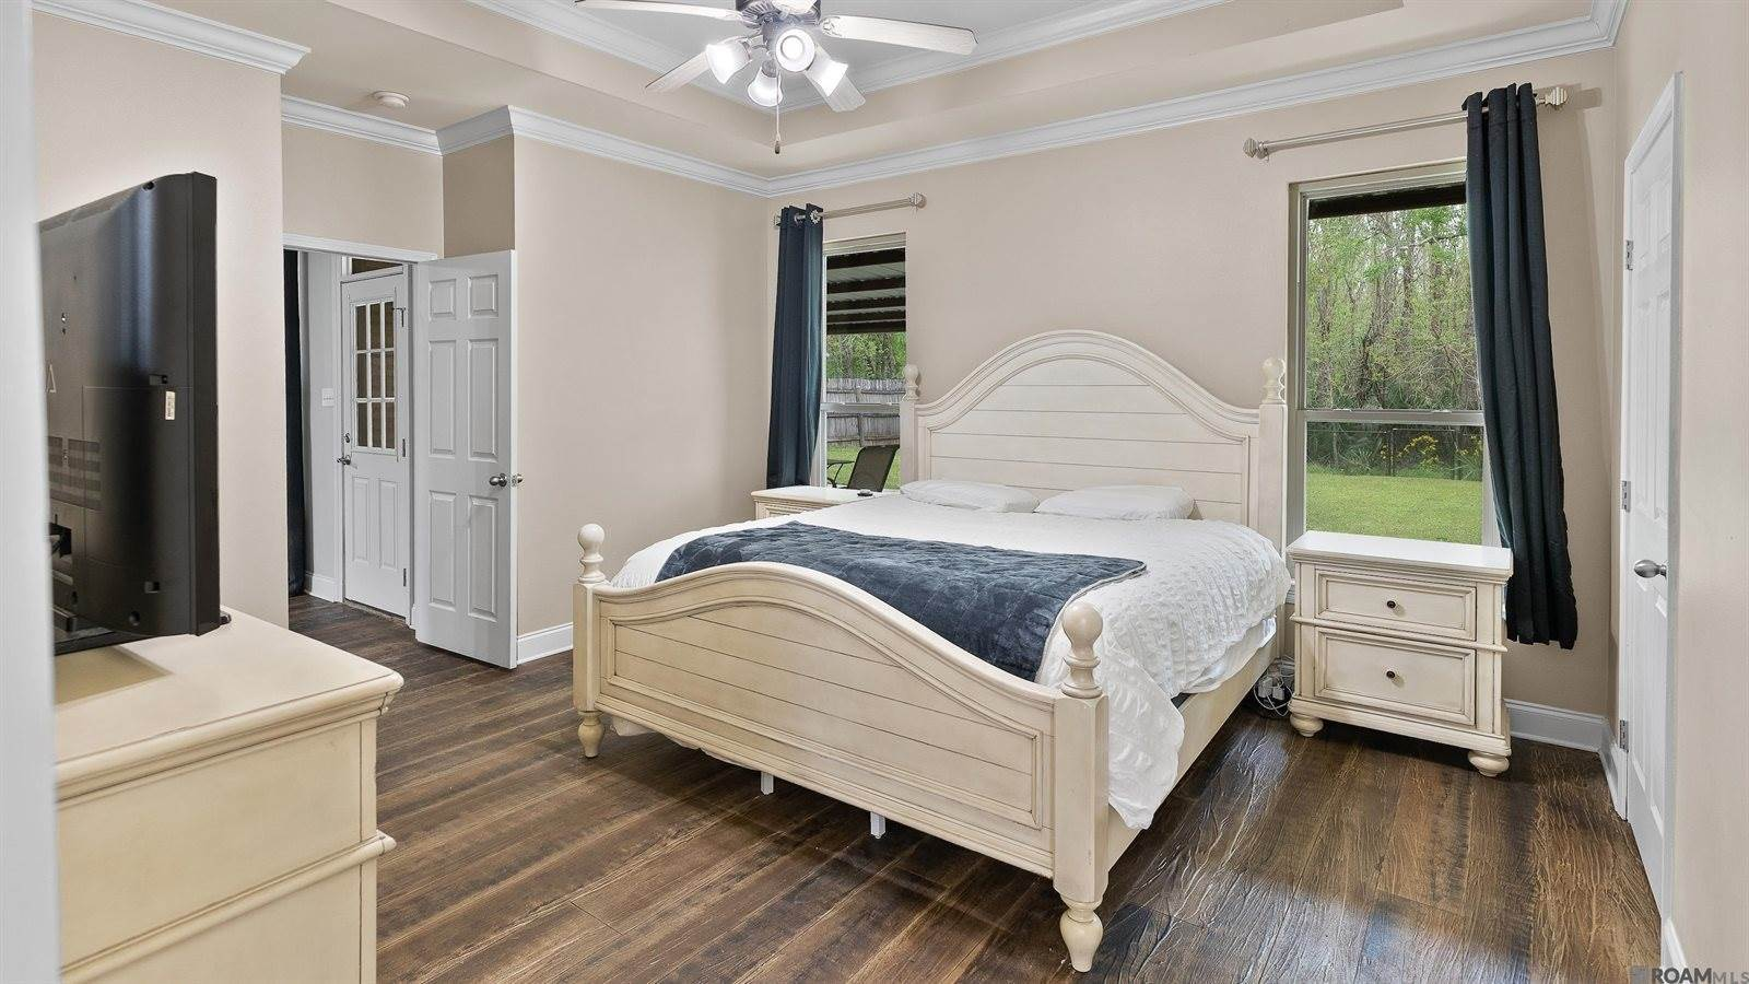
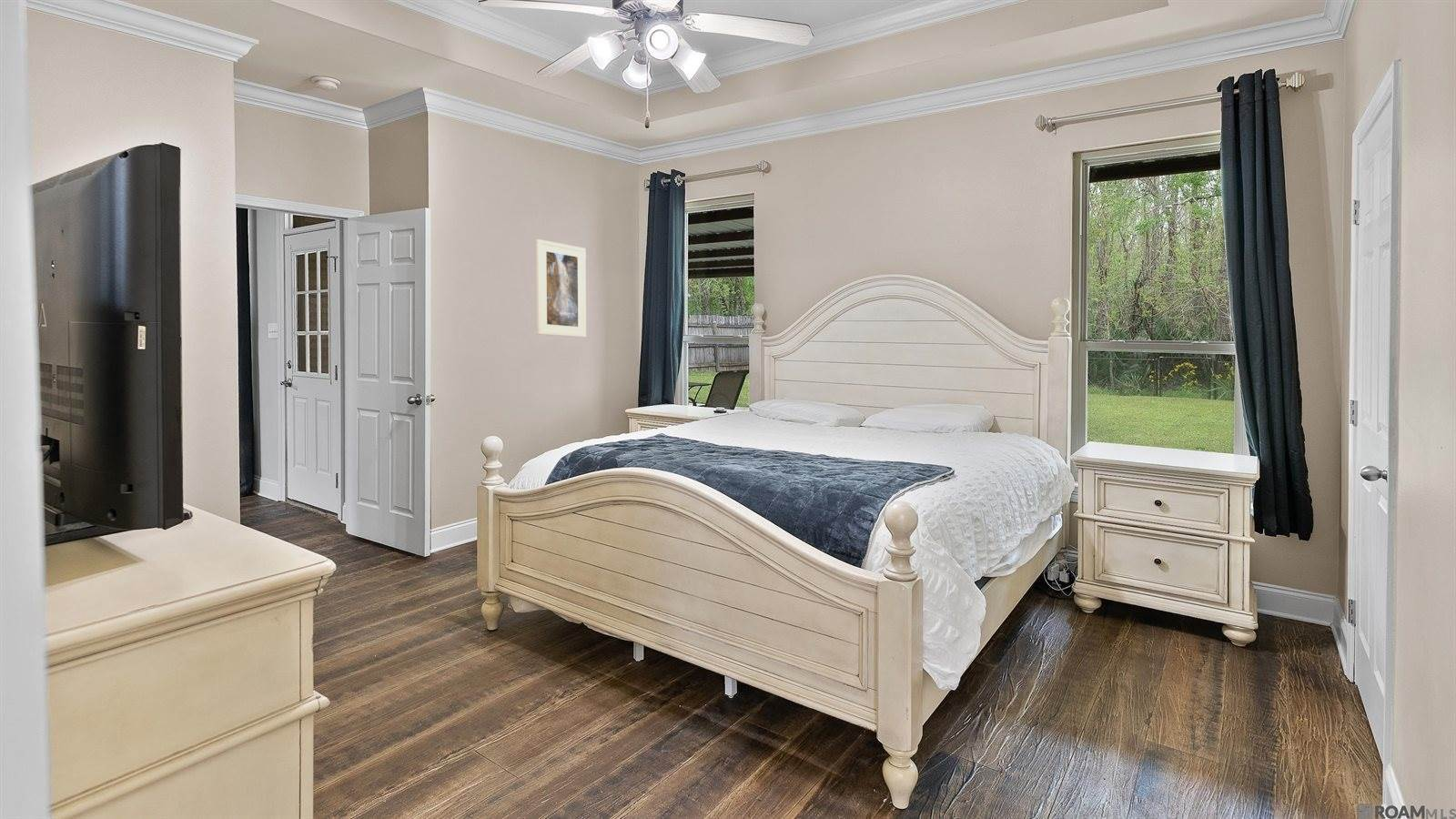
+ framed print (561, 289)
